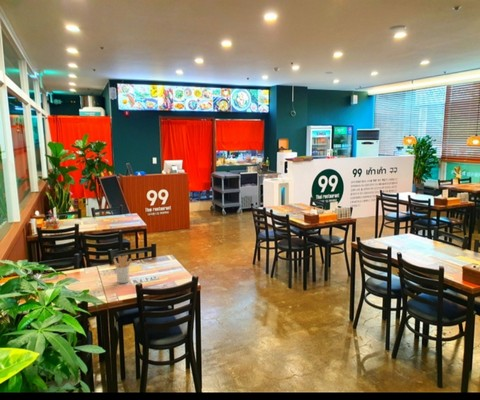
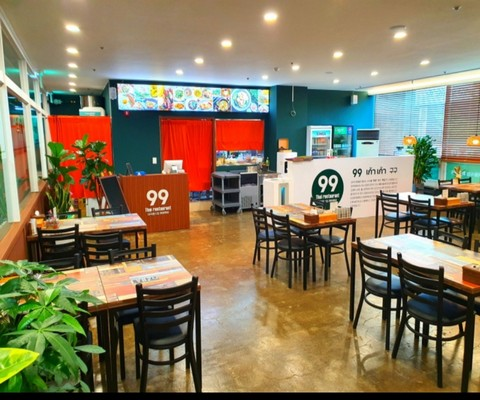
- utensil holder (122, 268)
